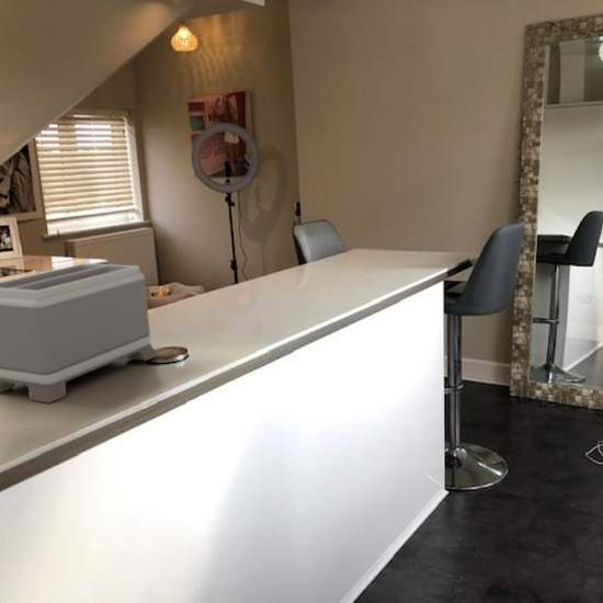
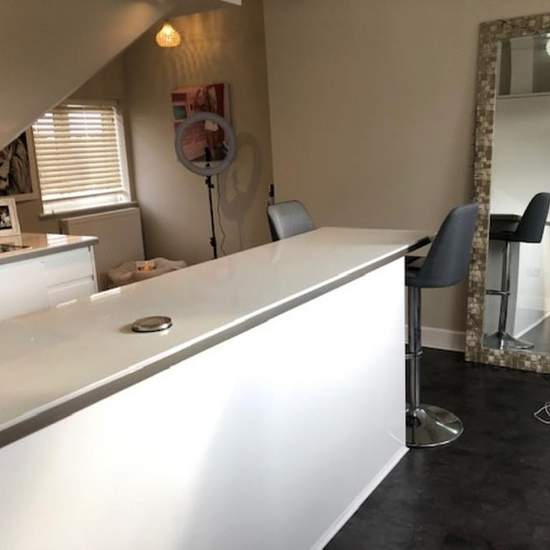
- toaster (73, 322)
